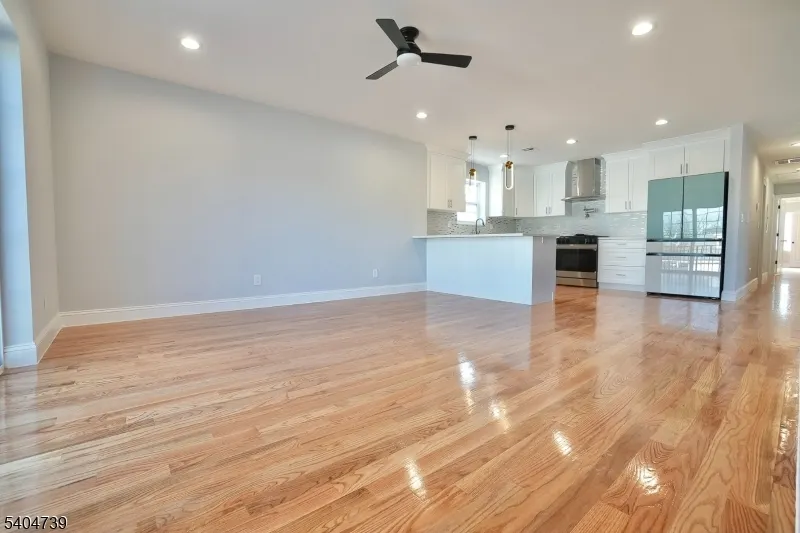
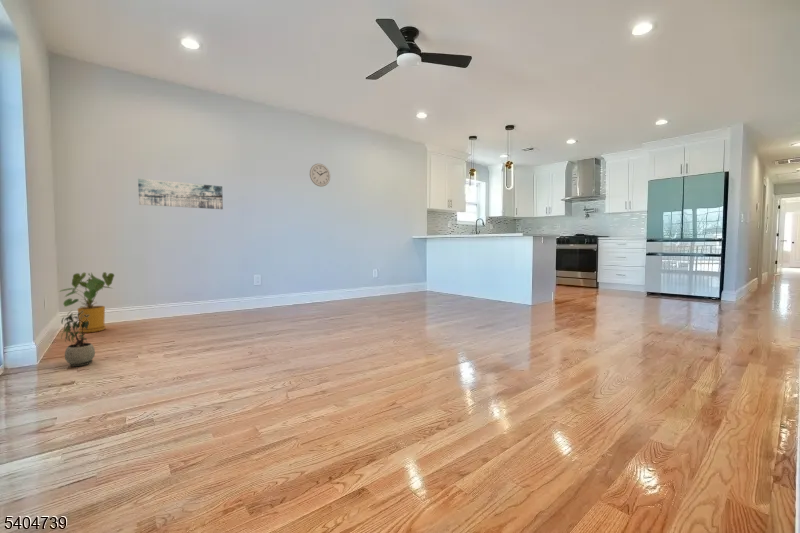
+ wall art (183, 194)
+ potted plant (76, 338)
+ wall clock (320, 175)
+ house plant (88, 301)
